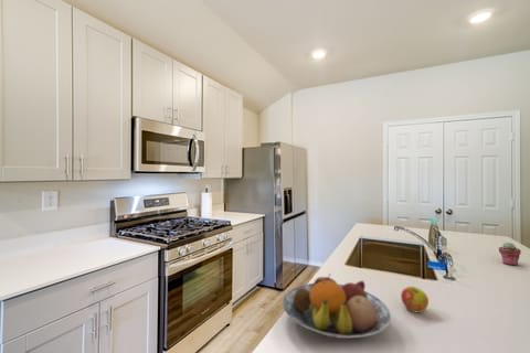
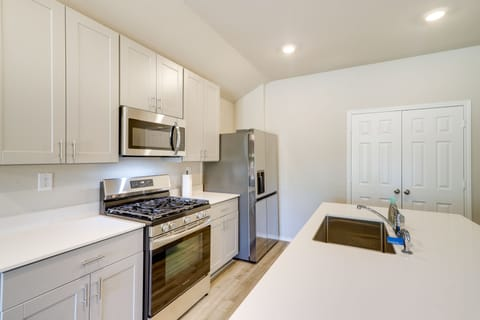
- apple (414, 299)
- fruit bowl (333, 300)
- potted succulent (509, 253)
